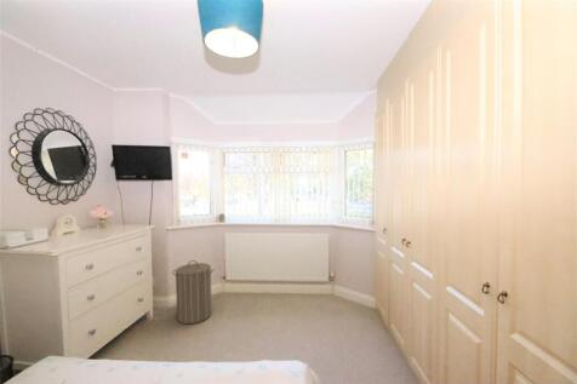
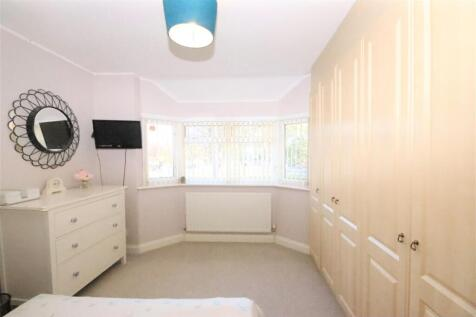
- laundry hamper (194, 287)
